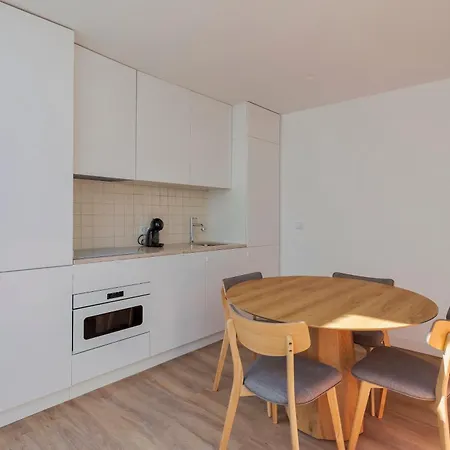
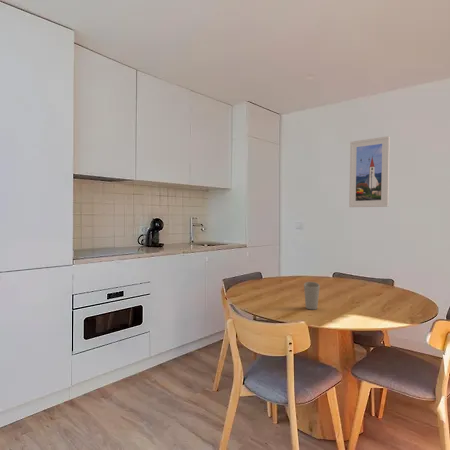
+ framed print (368, 173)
+ cup (311, 295)
